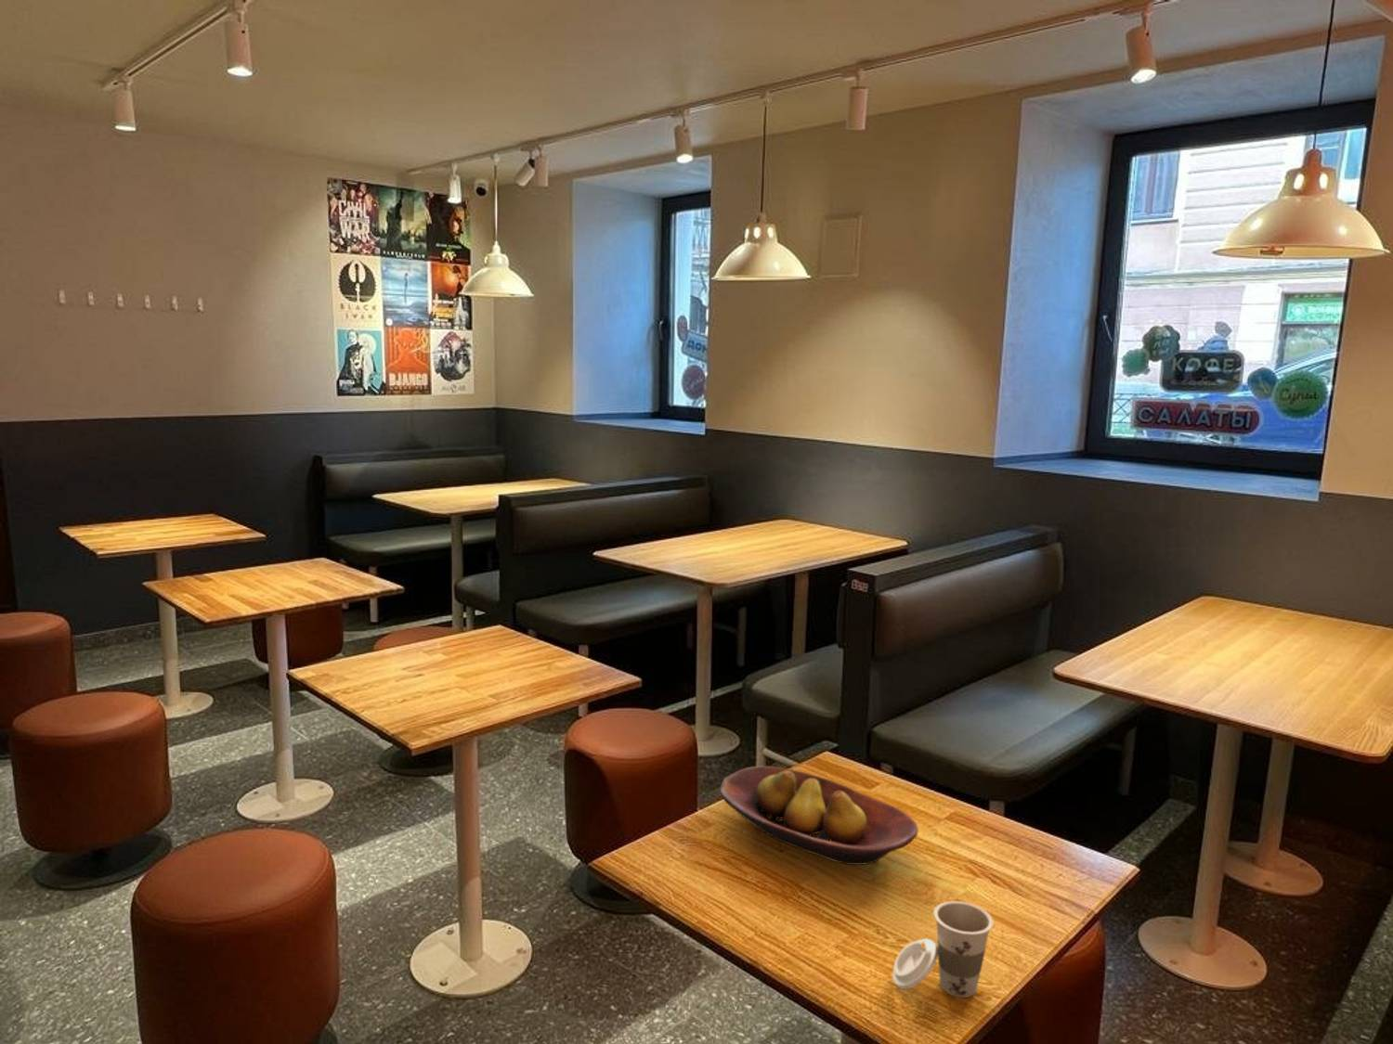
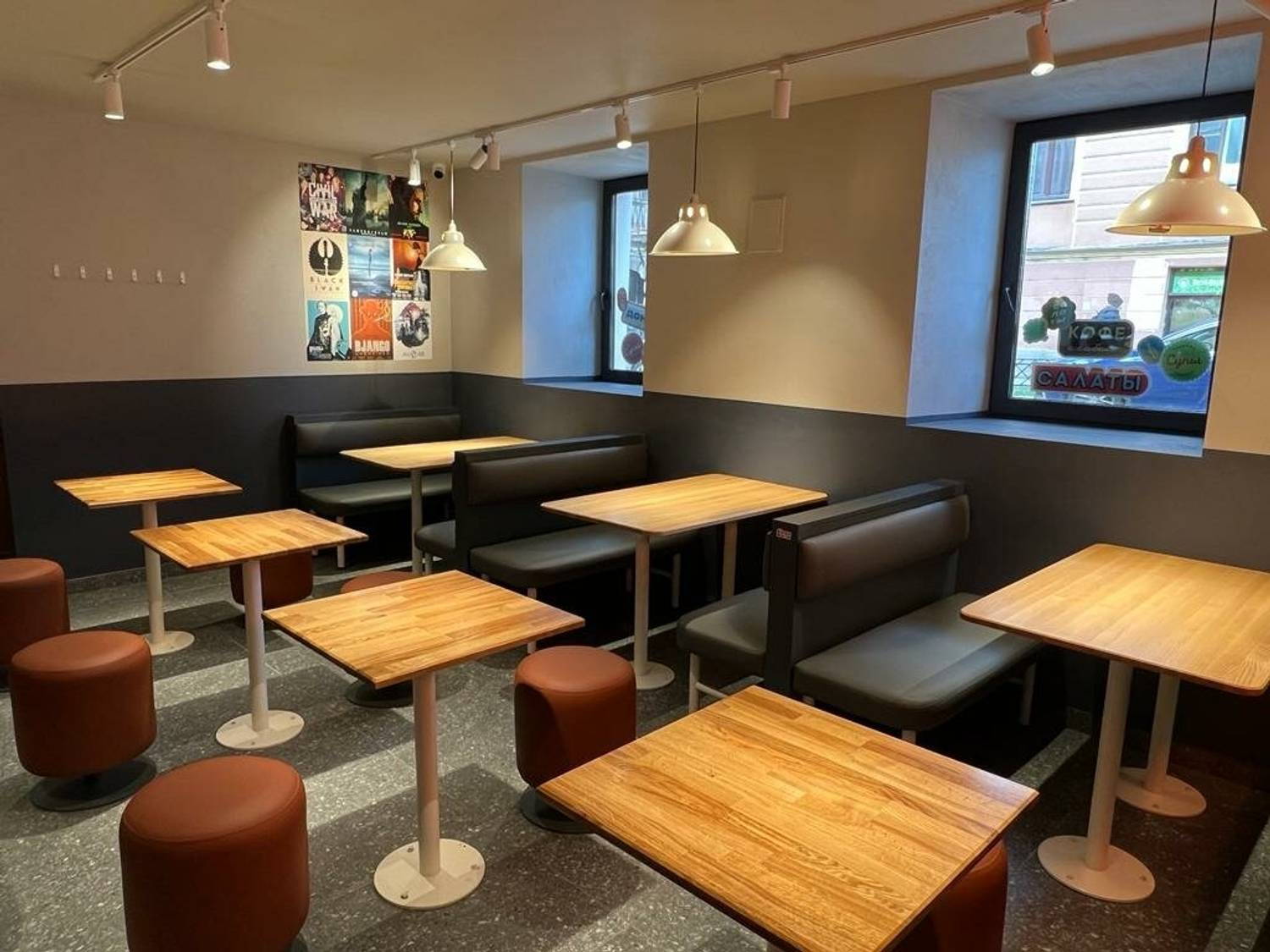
- cup (942, 951)
- fruit bowl (814, 807)
